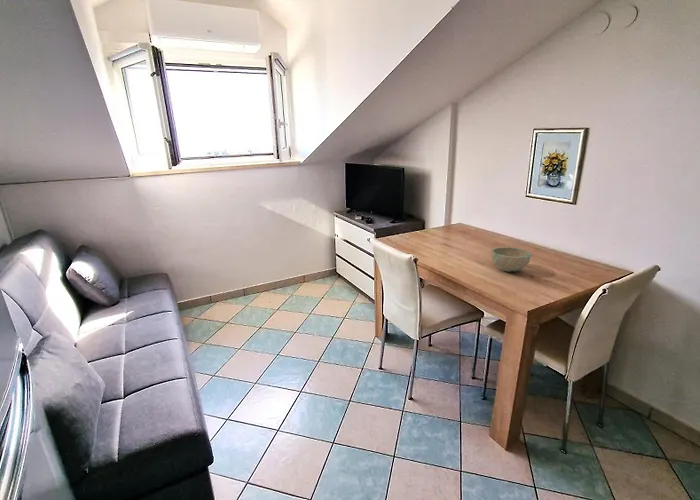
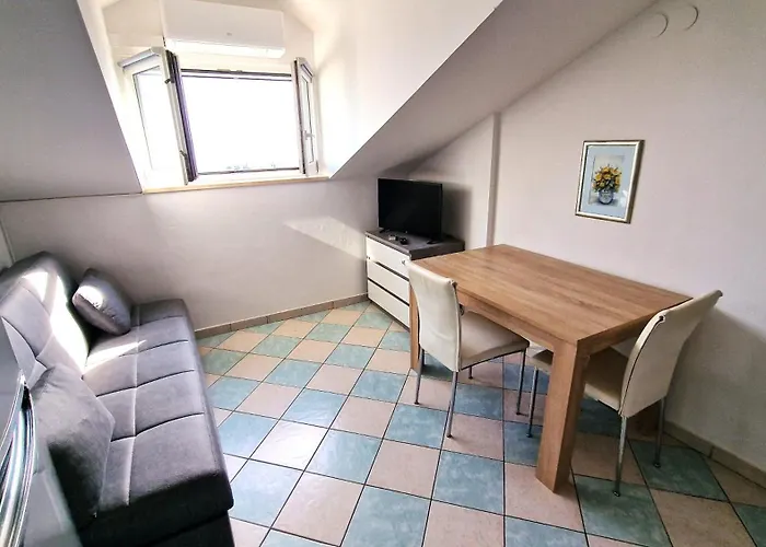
- bowl (509, 261)
